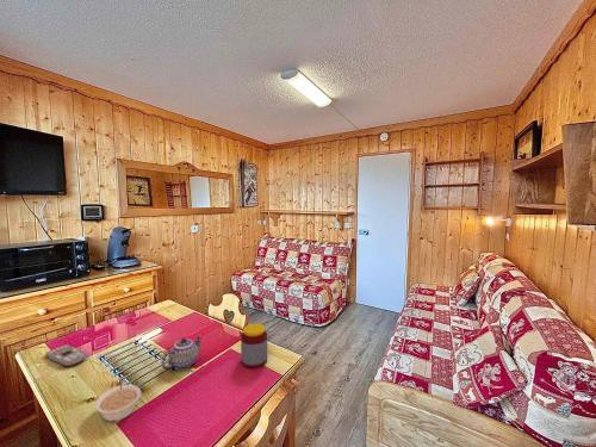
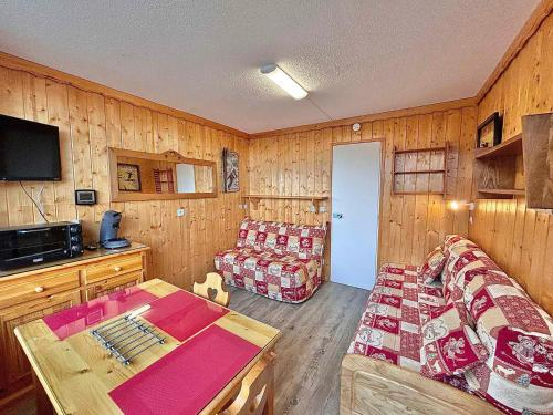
- jar (254, 343)
- legume (118, 402)
- teapot (184, 350)
- remote control (67, 355)
